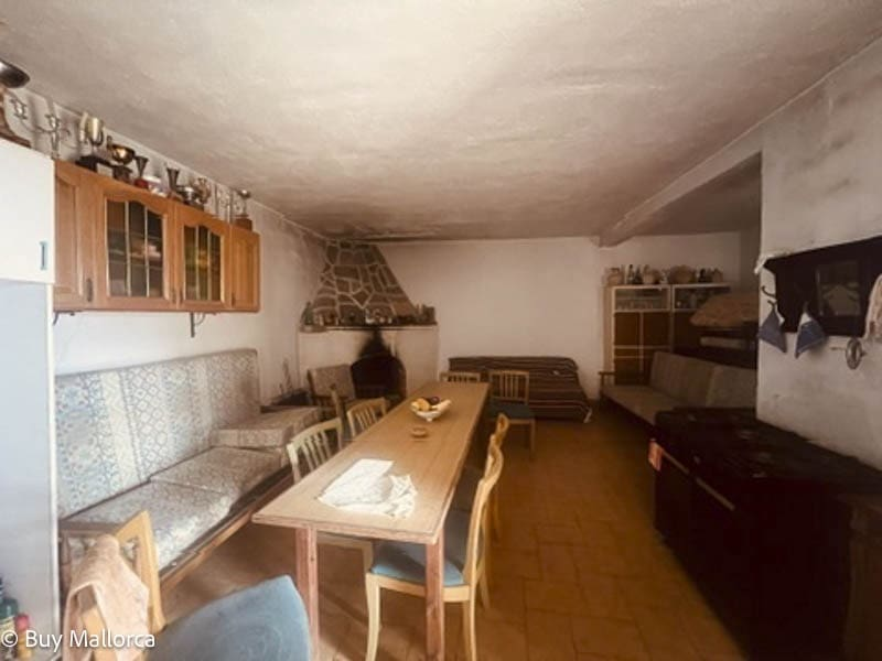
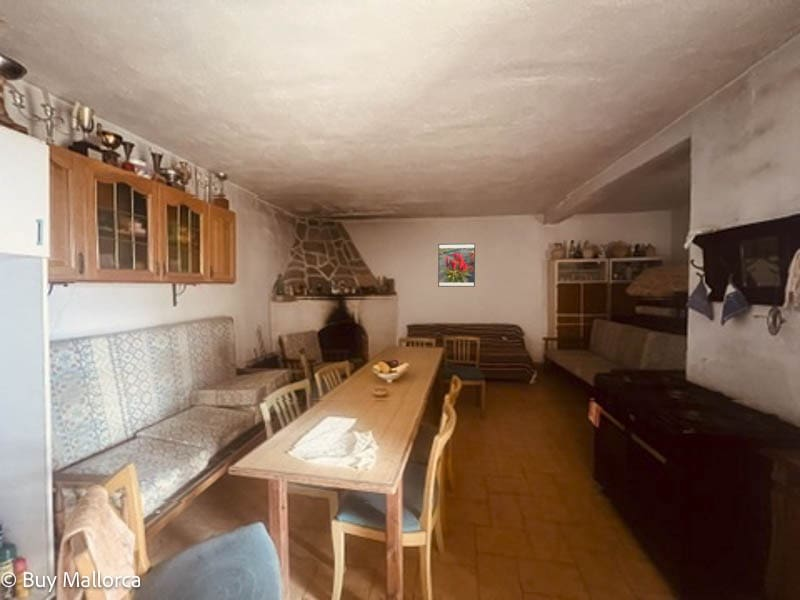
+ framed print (456, 265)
